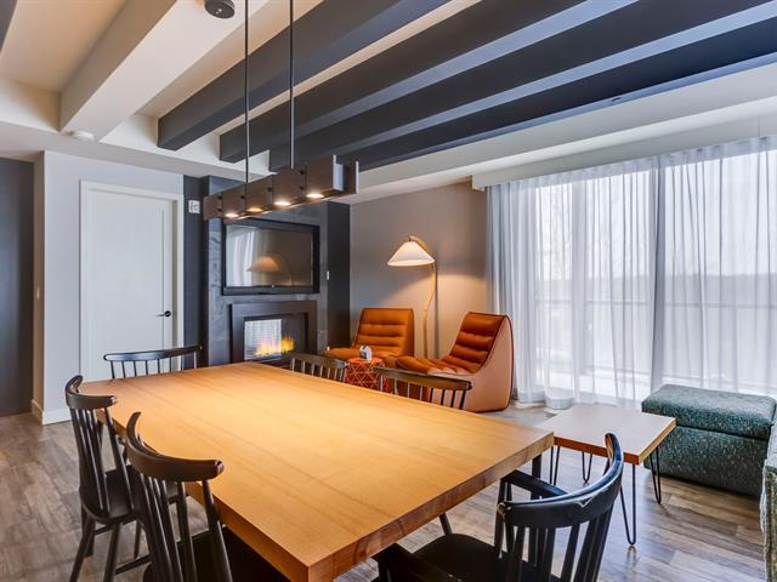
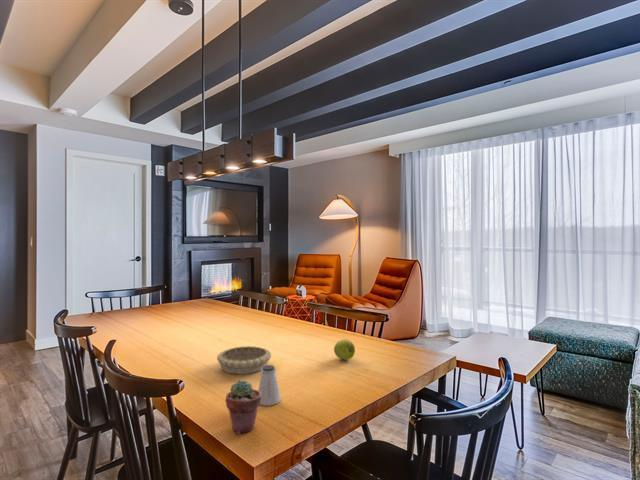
+ apple (344, 349)
+ potted succulent (243, 403)
+ decorative bowl (244, 359)
+ saltshaker (268, 383)
